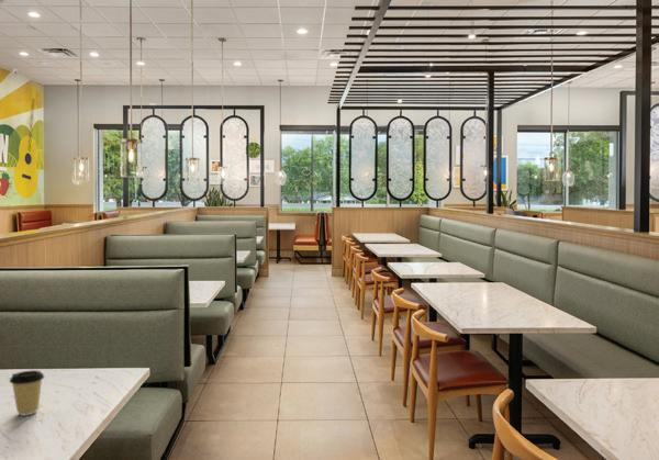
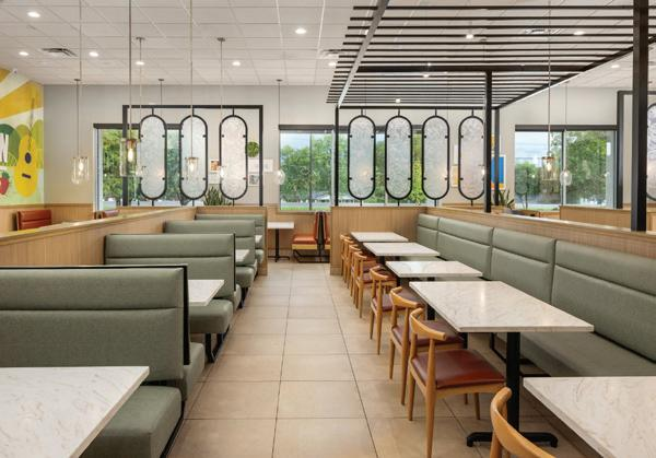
- coffee cup (27, 392)
